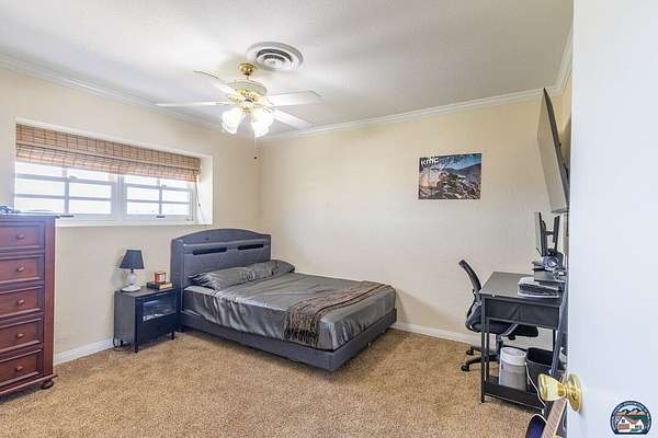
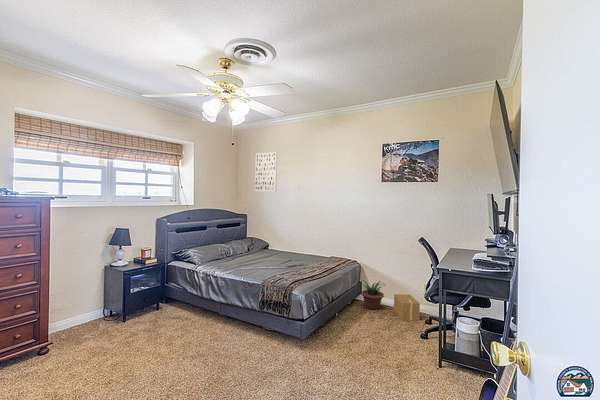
+ potted plant (372, 294)
+ wall art (265, 172)
+ cardboard box (406, 306)
